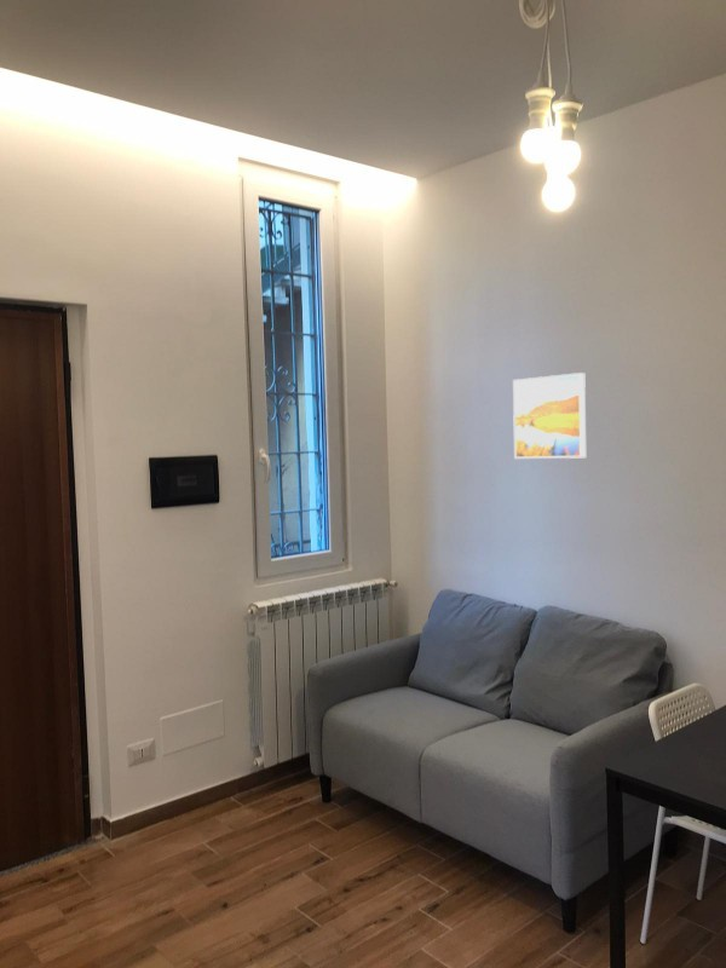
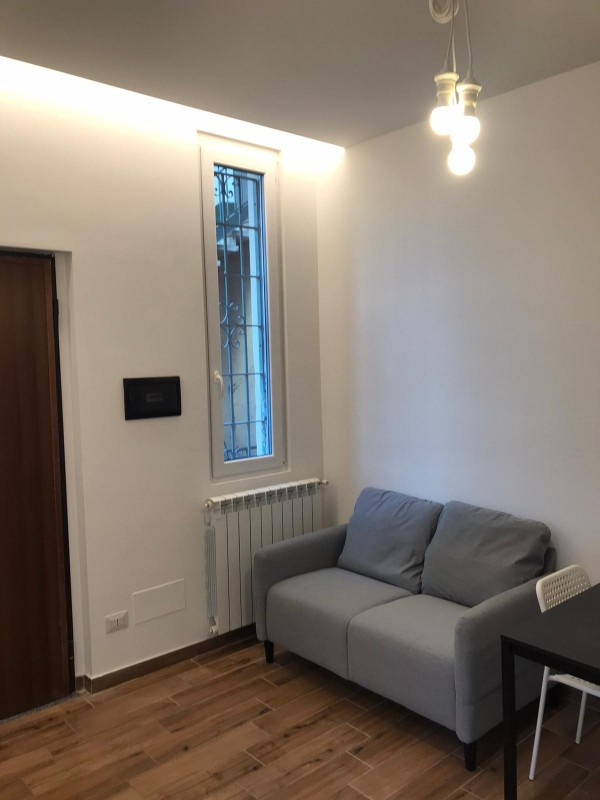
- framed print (548, 417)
